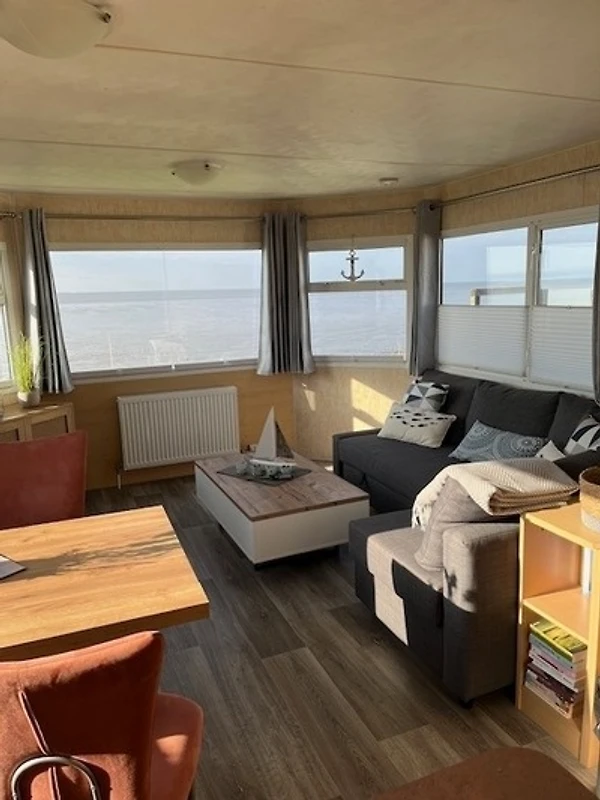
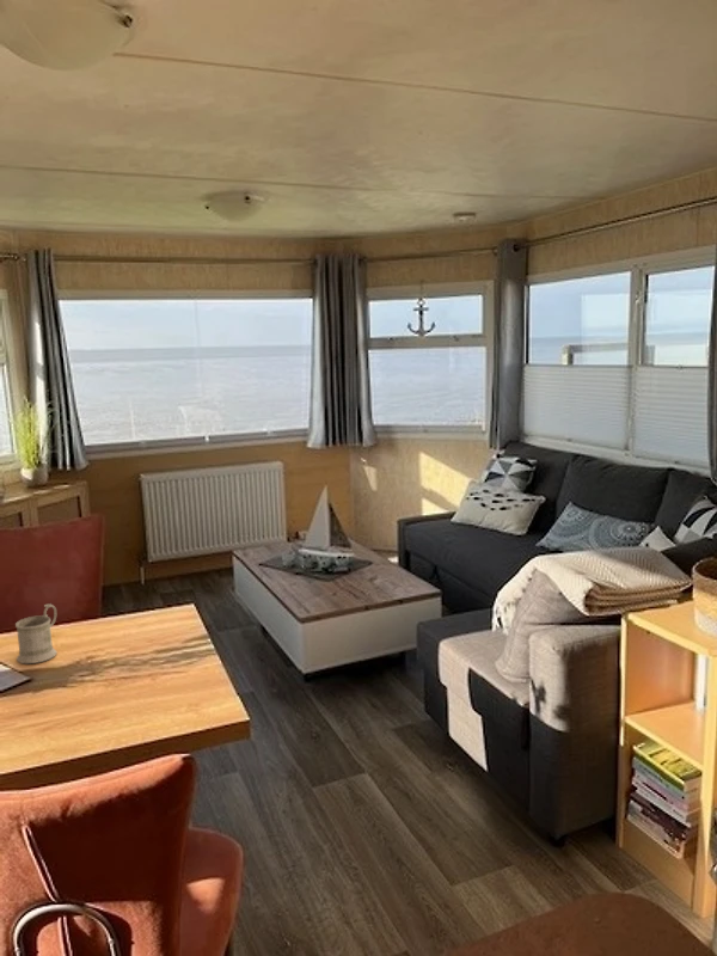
+ mug (39, 631)
